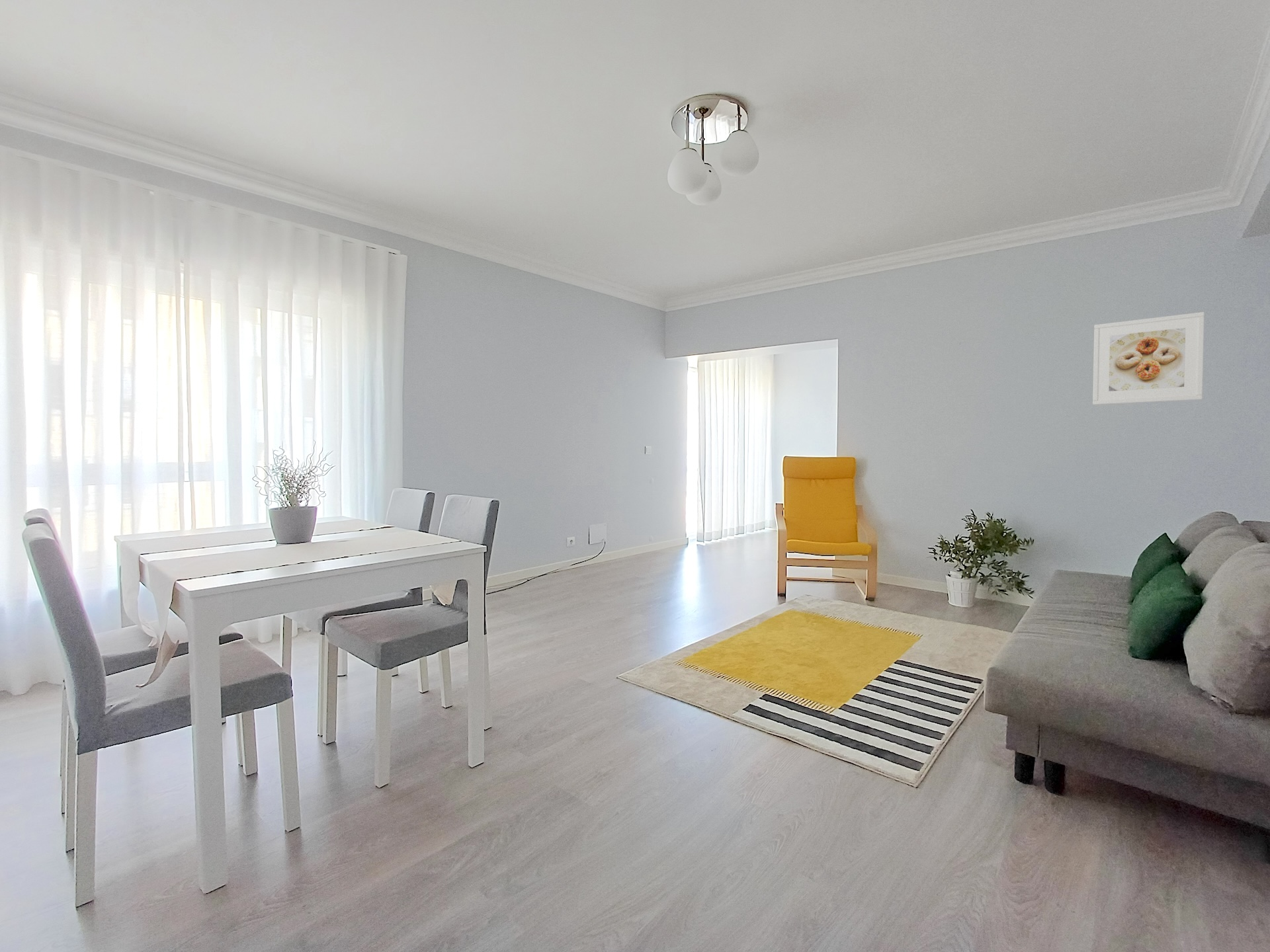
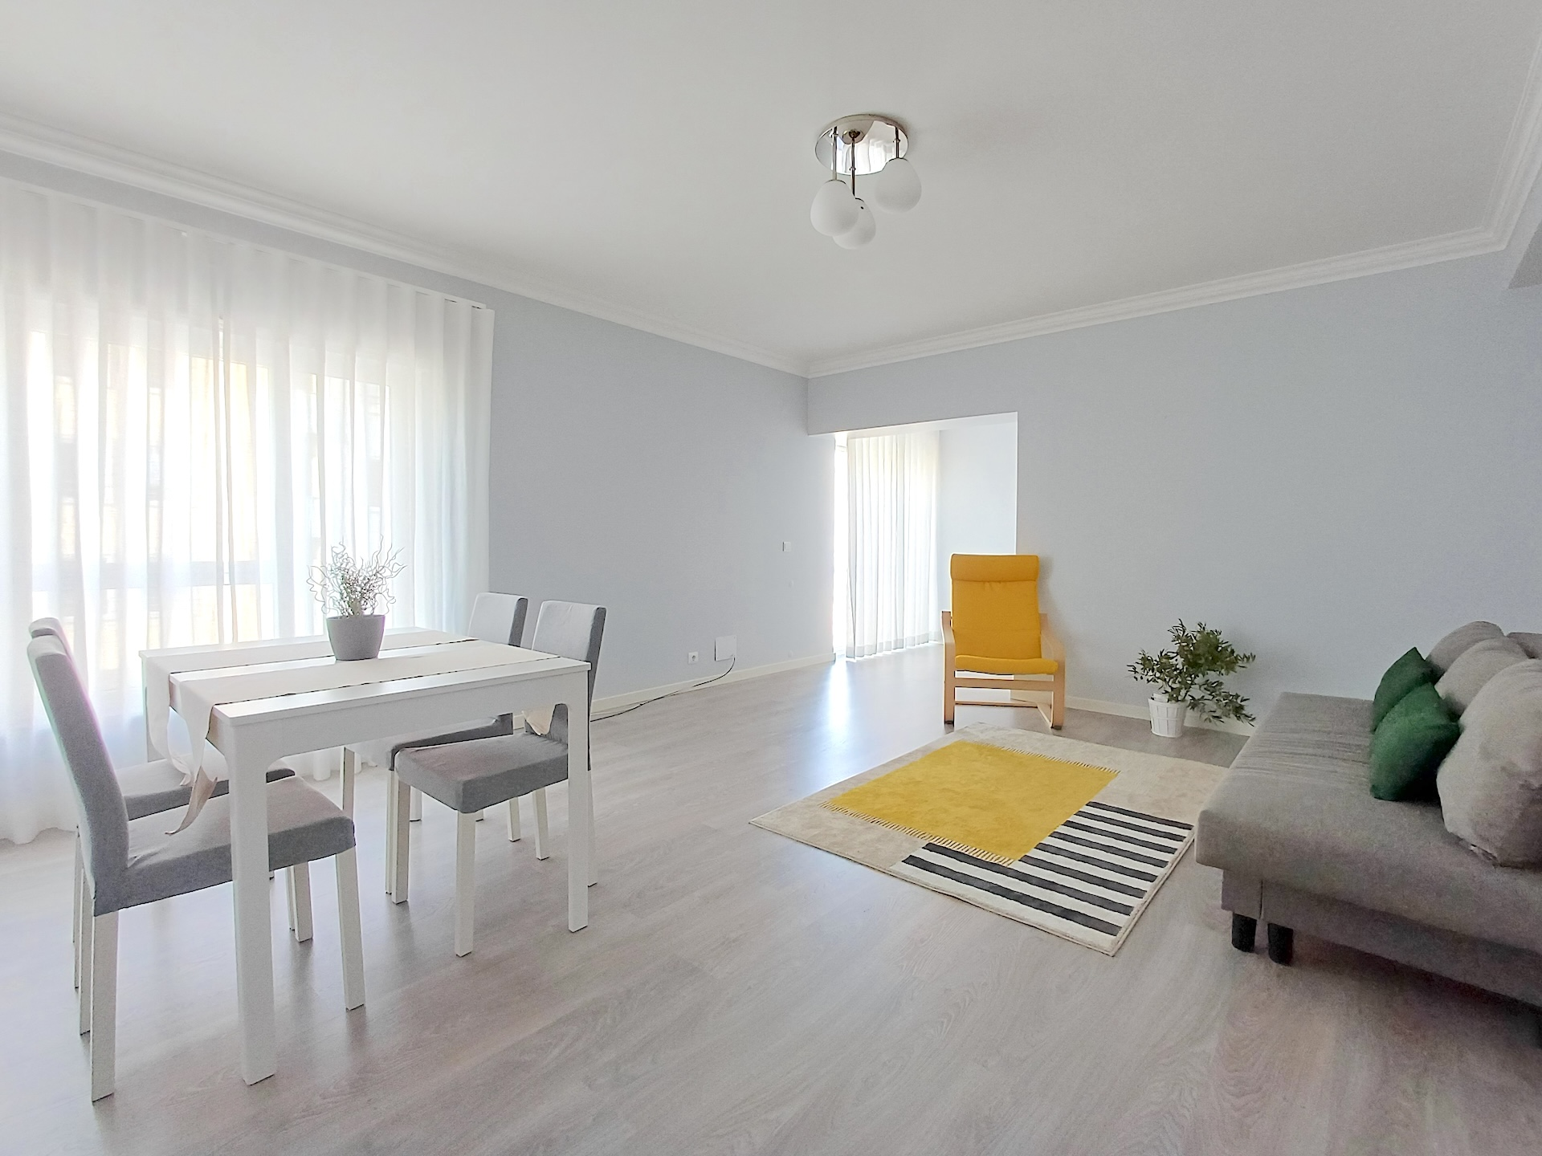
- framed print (1146, 360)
